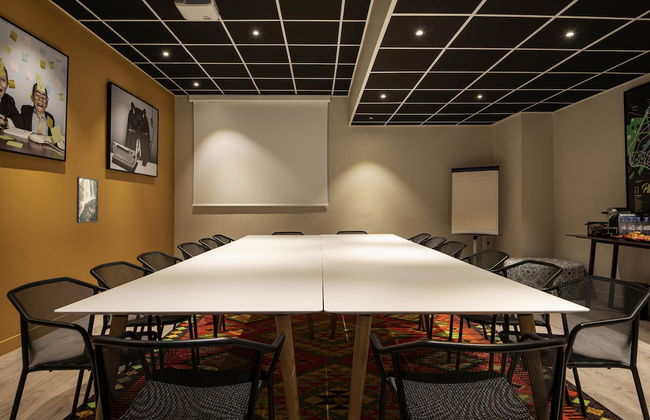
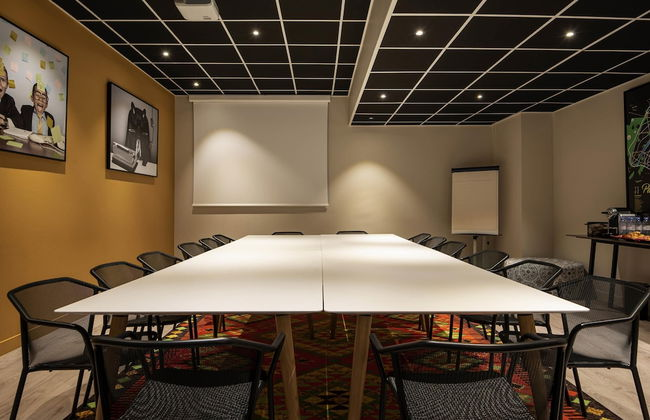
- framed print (87, 200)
